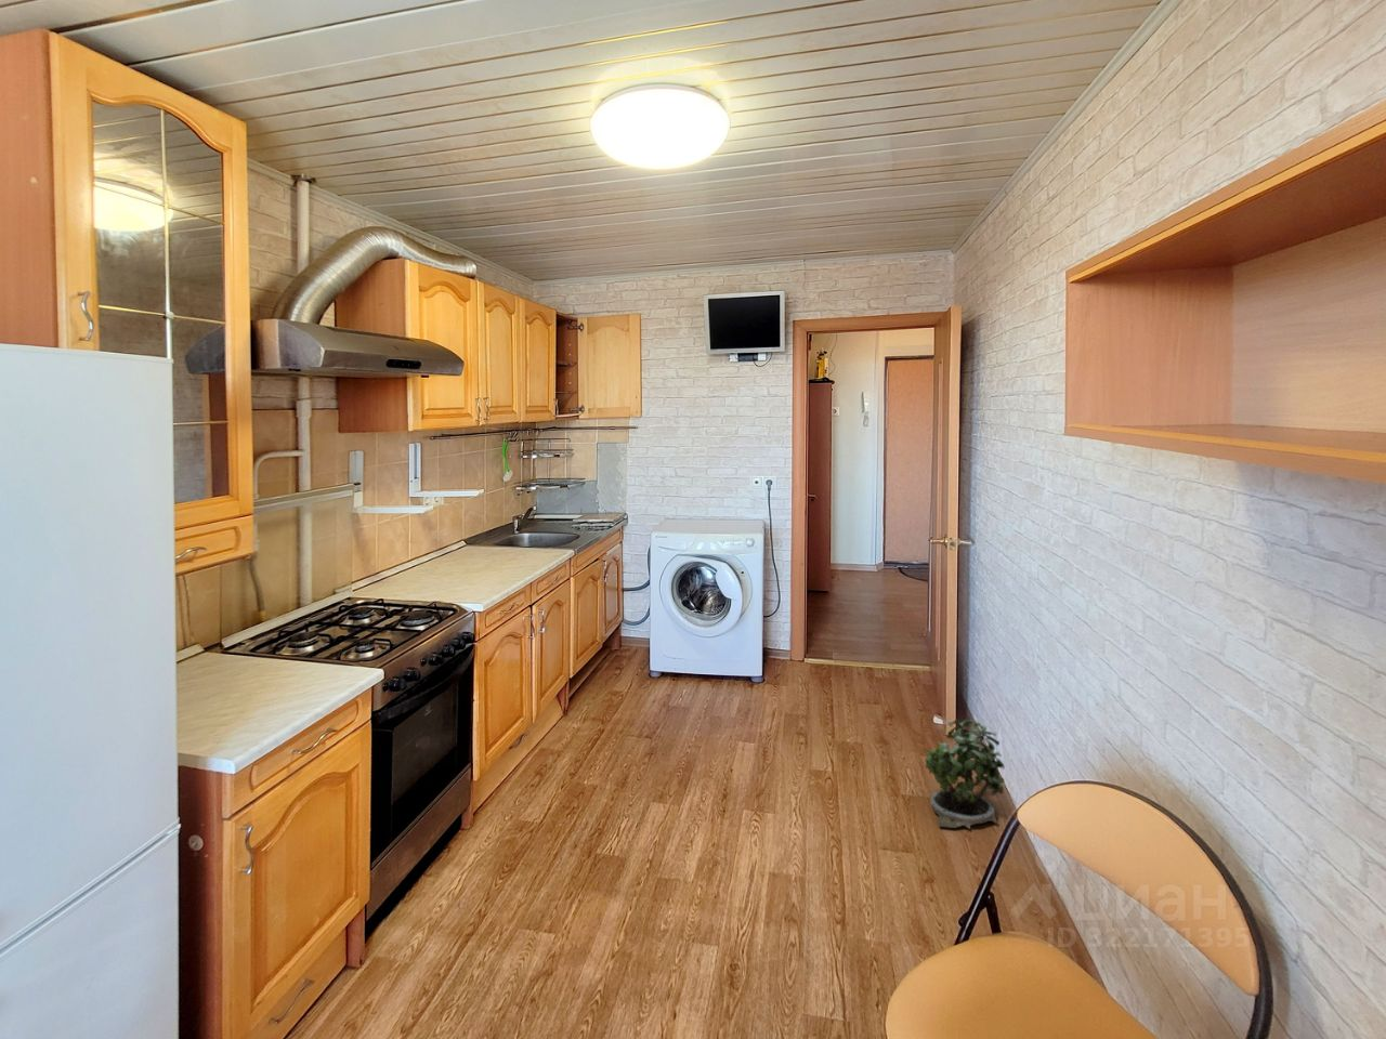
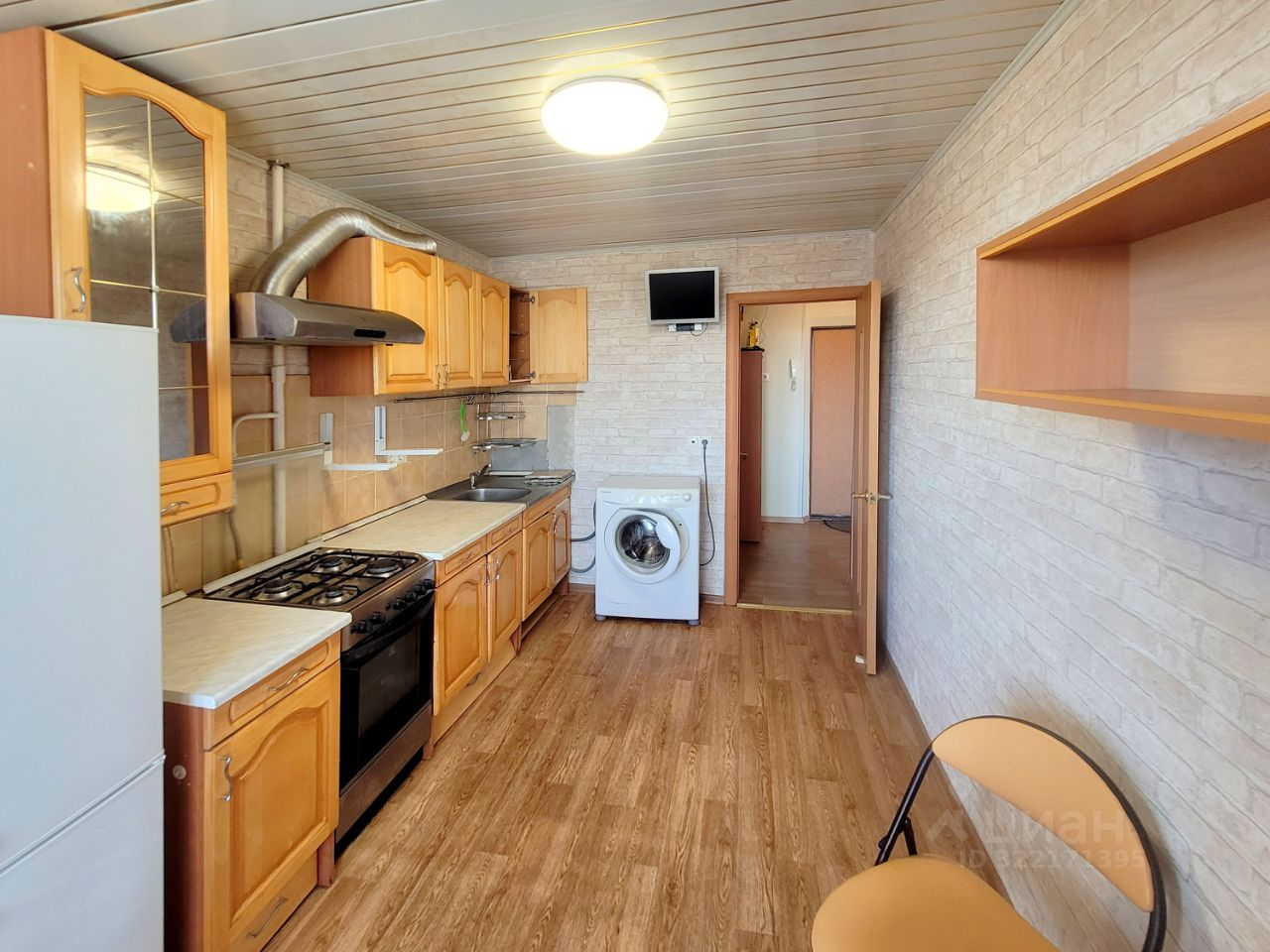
- potted plant (963, 765)
